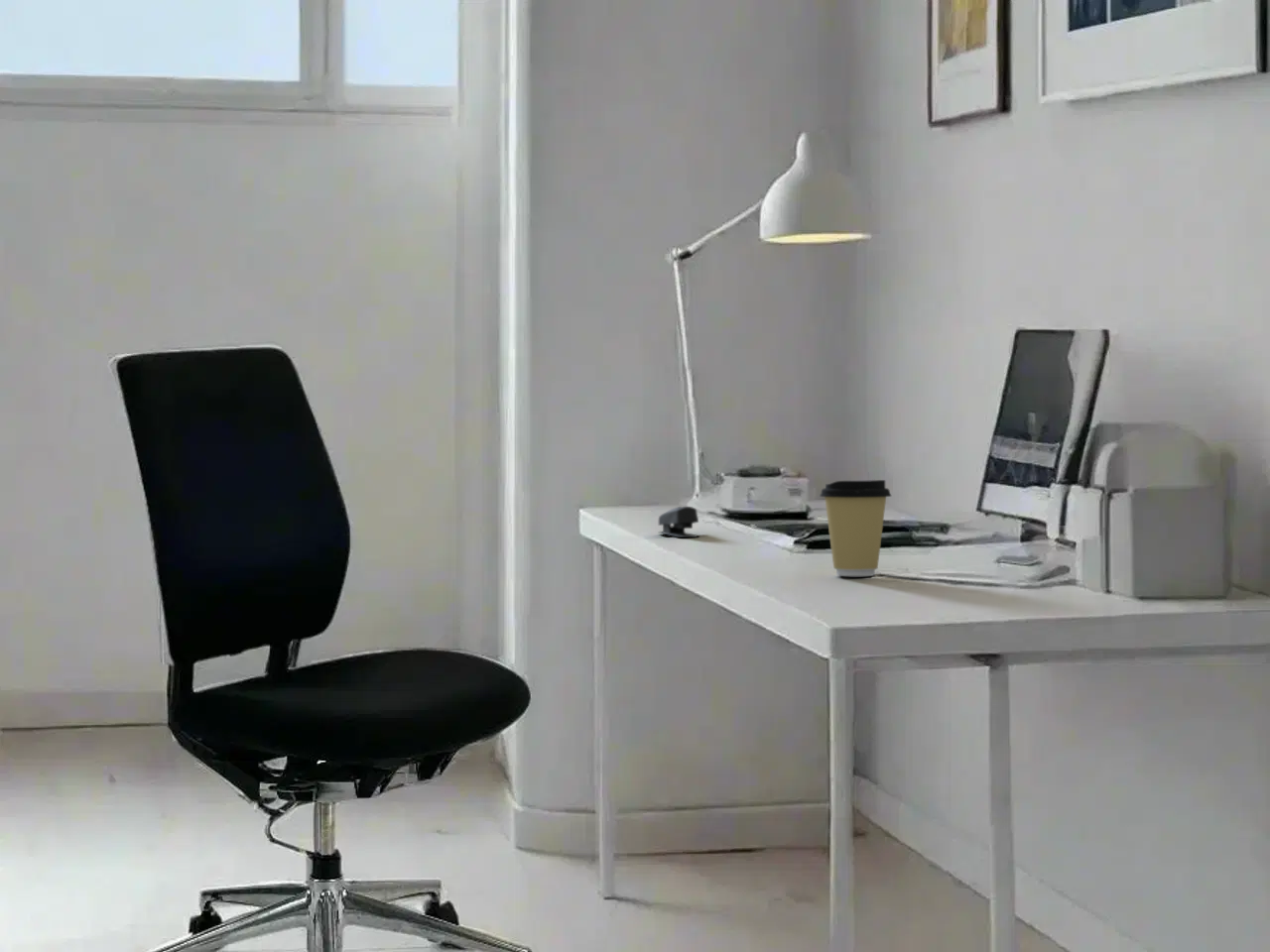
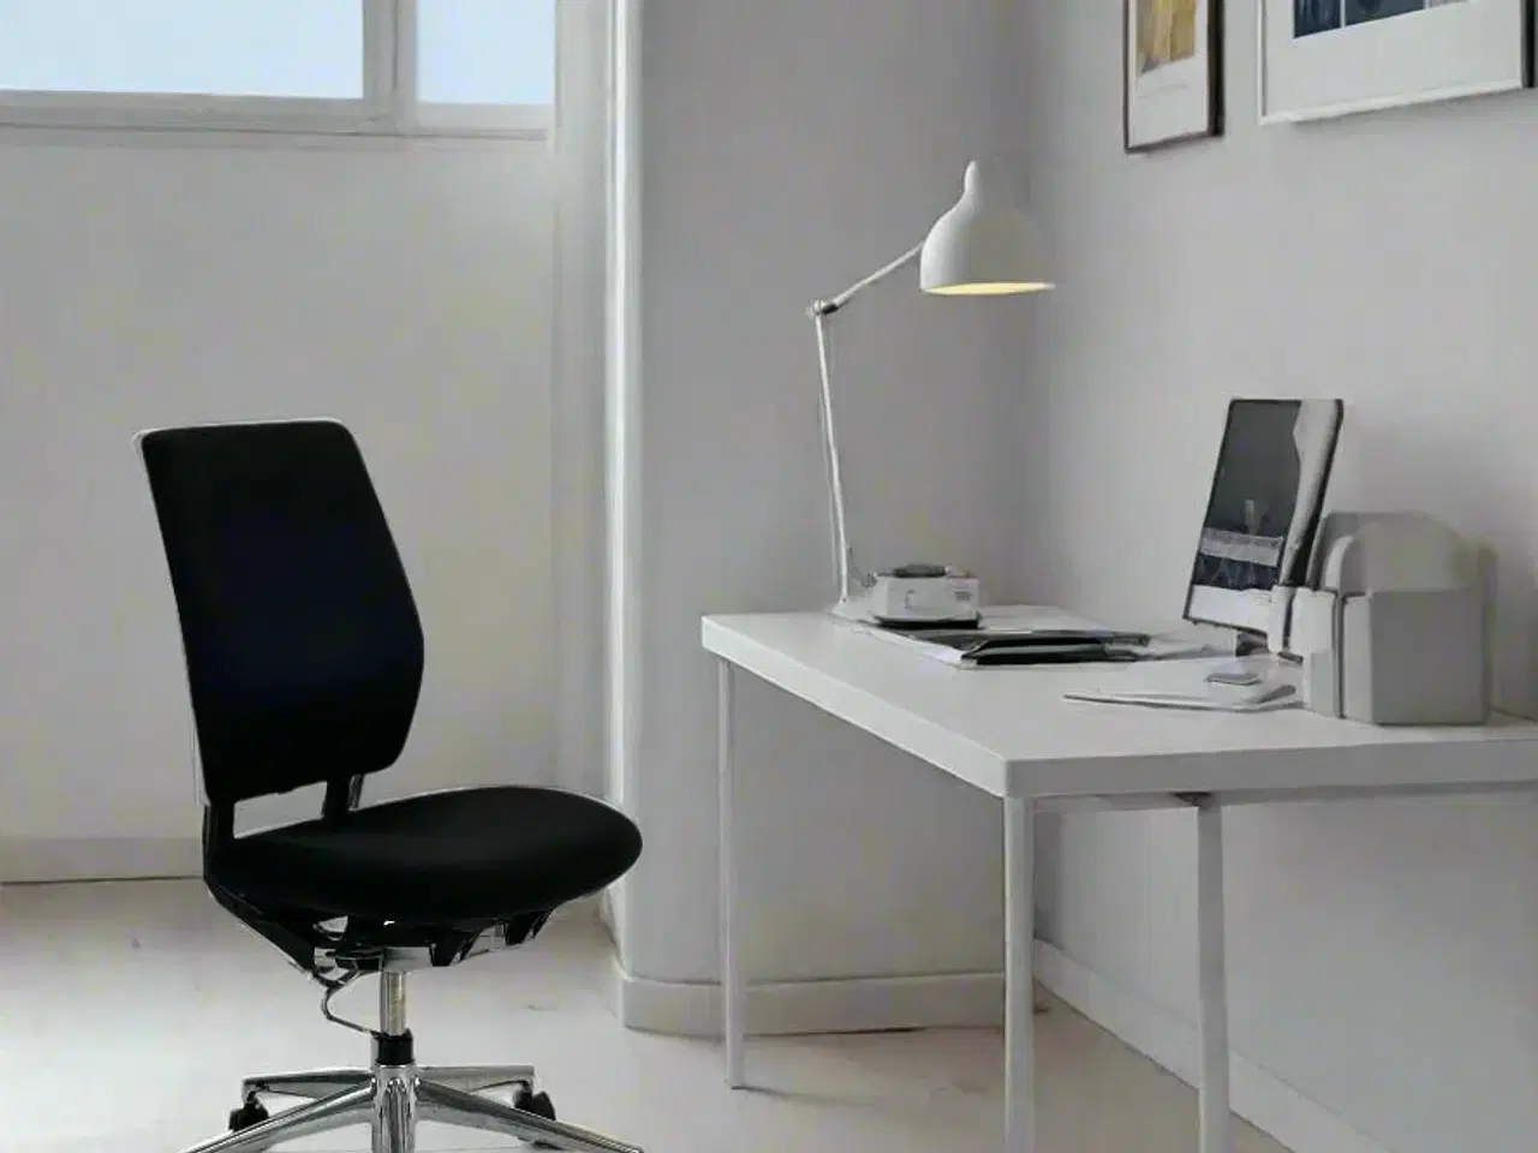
- stapler (678, 520)
- coffee cup (855, 527)
